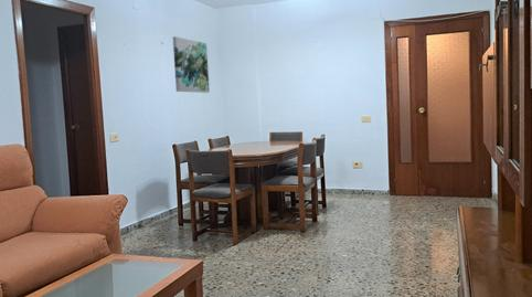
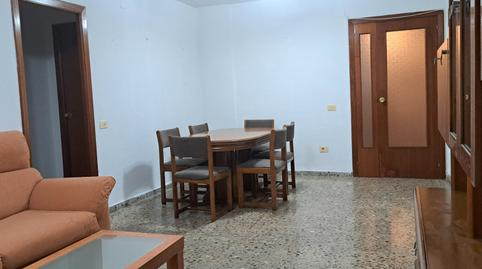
- wall art (191, 66)
